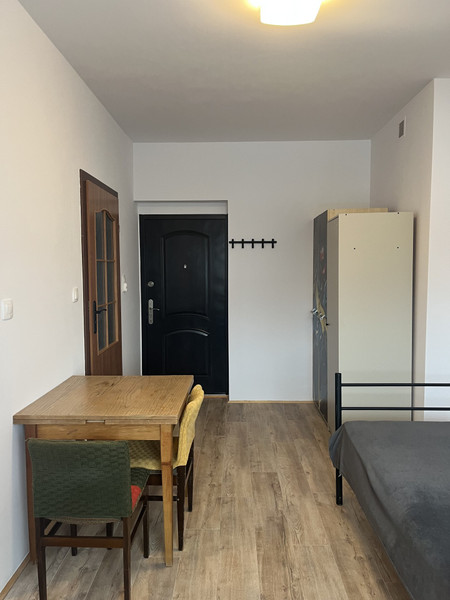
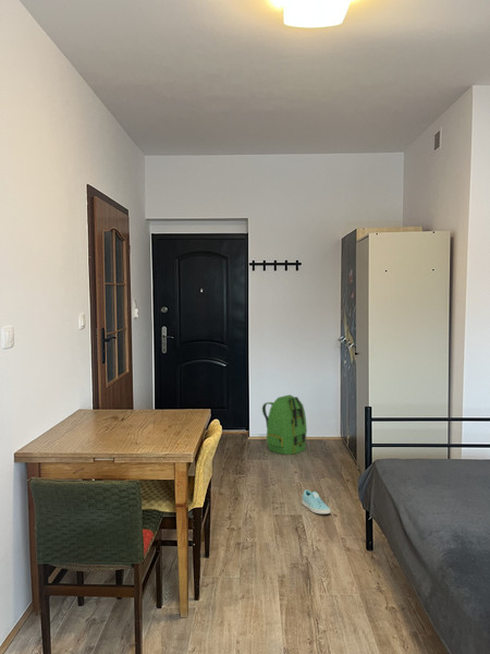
+ backpack (284, 422)
+ sneaker (315, 500)
